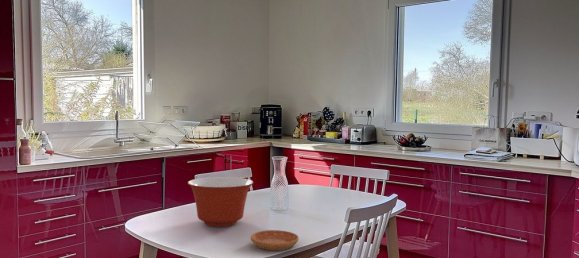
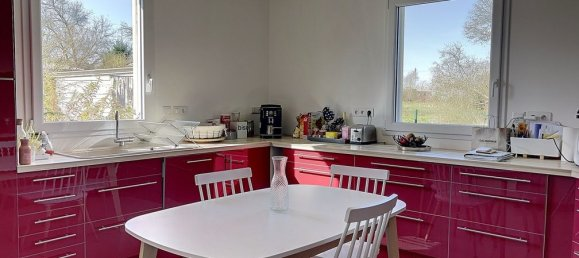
- mixing bowl (220, 202)
- saucer (274, 240)
